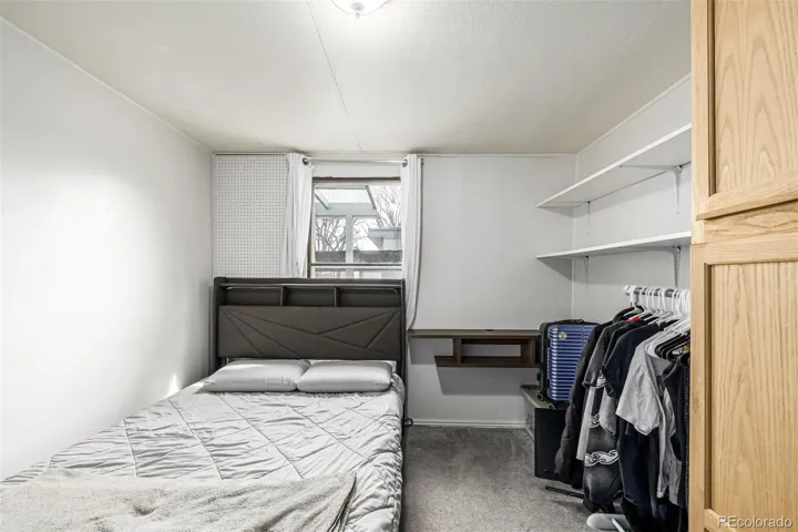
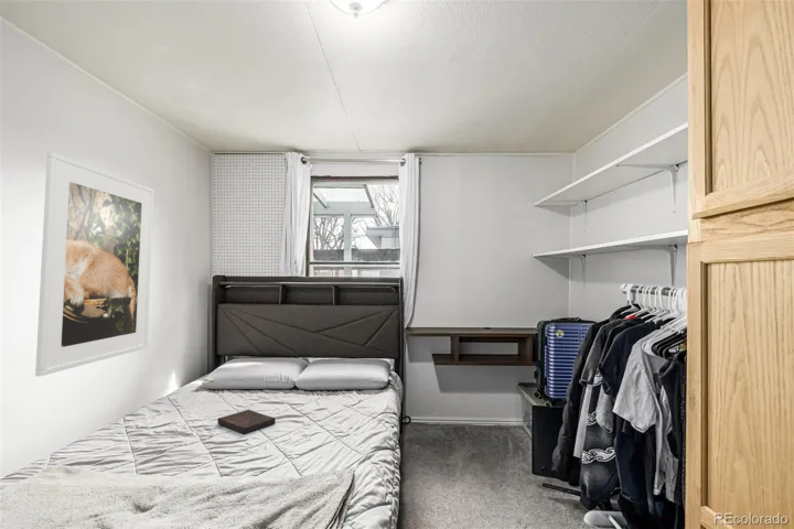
+ book (246, 420)
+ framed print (105, 266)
